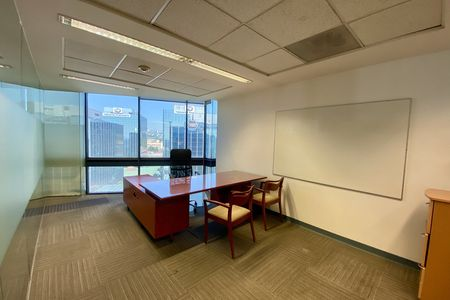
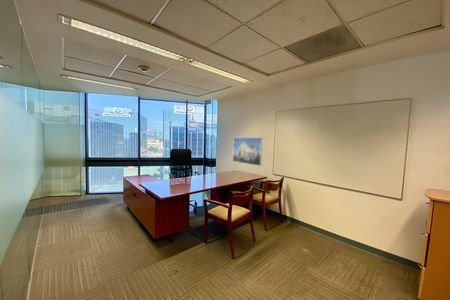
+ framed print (246, 150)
